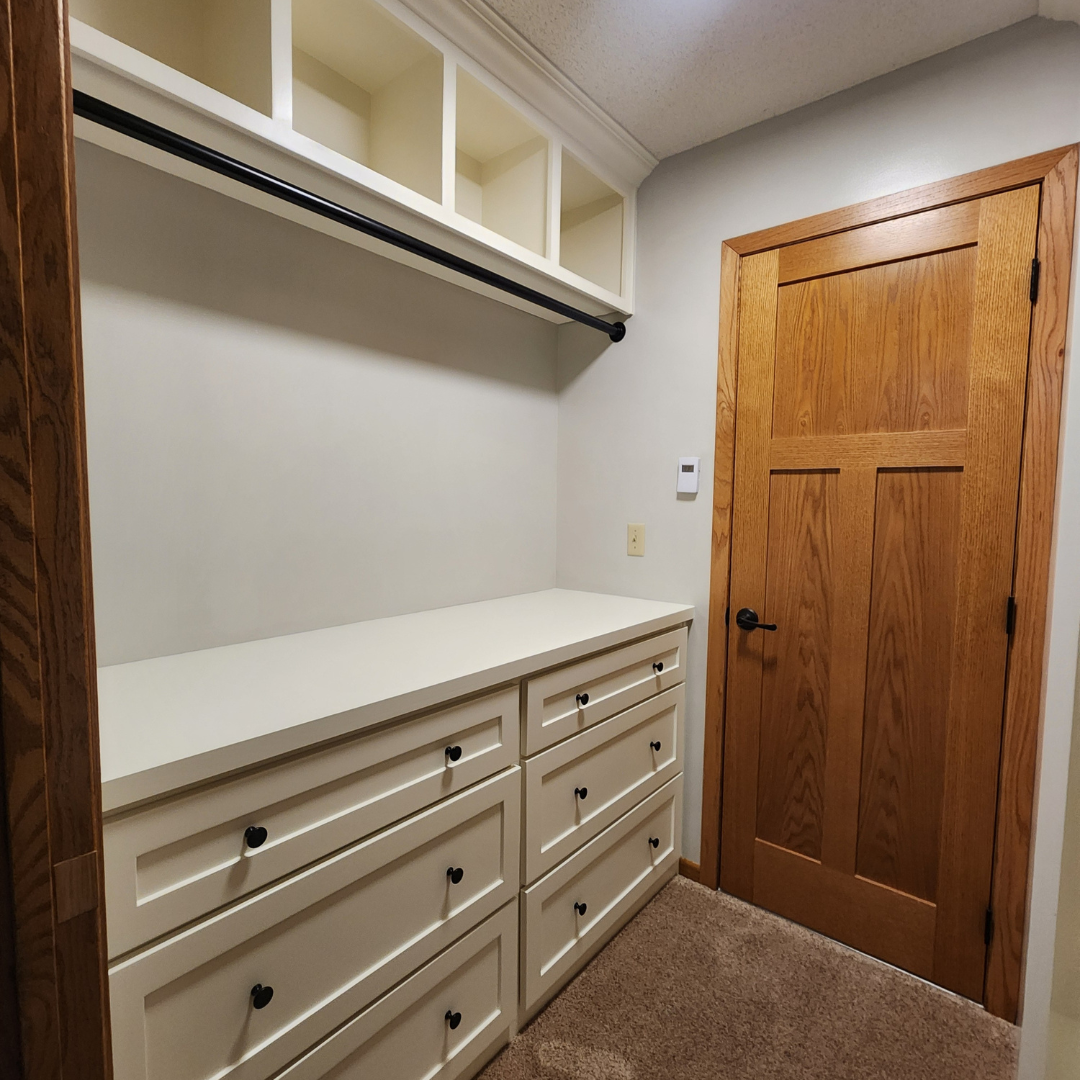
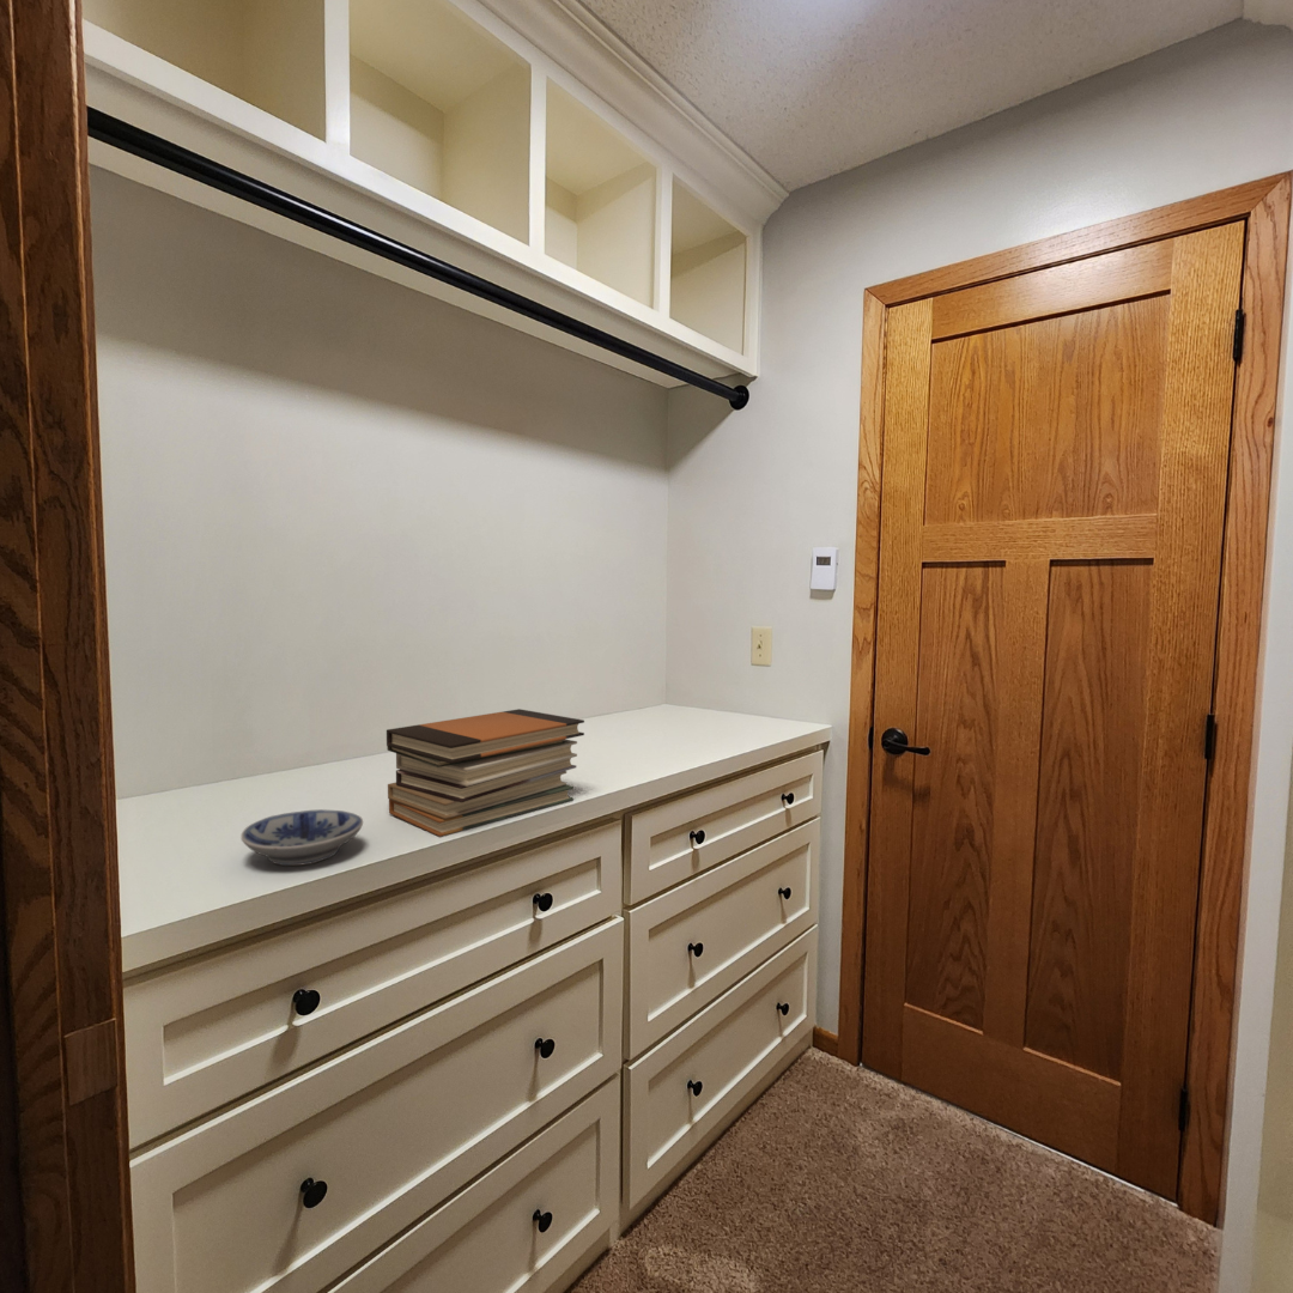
+ book stack (488, 765)
+ bowl (304, 839)
